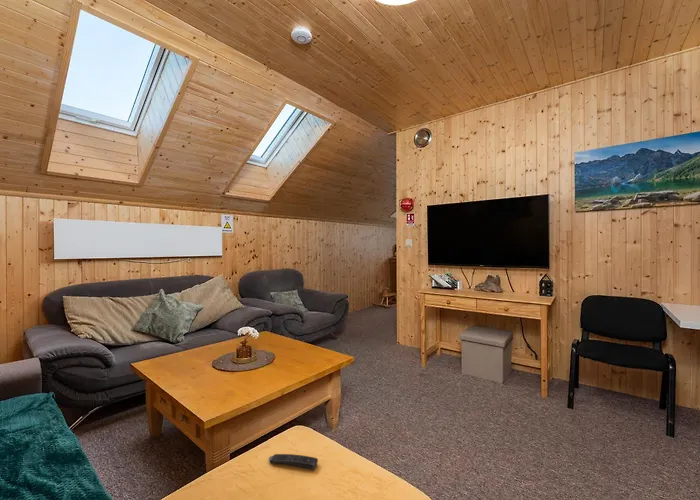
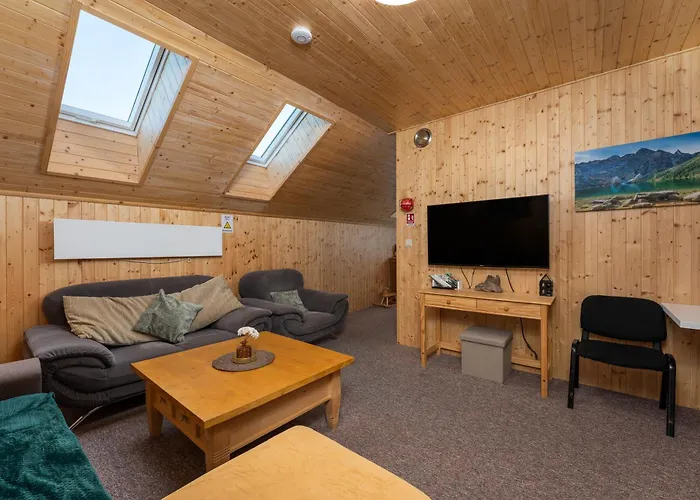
- remote control (292, 460)
